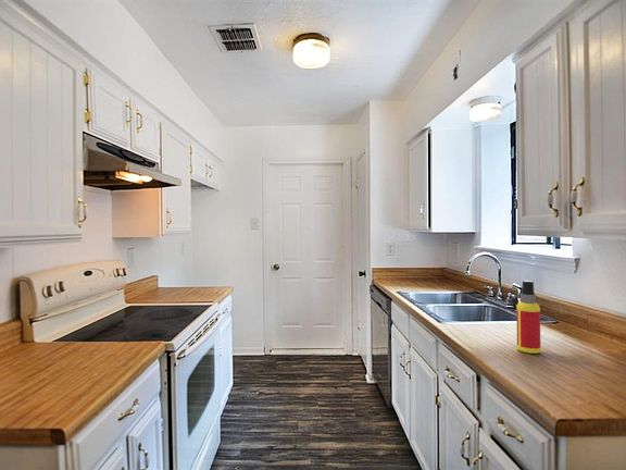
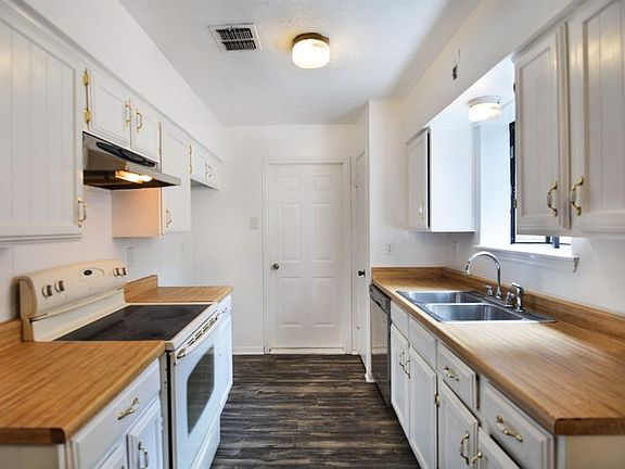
- spray bottle (528, 316)
